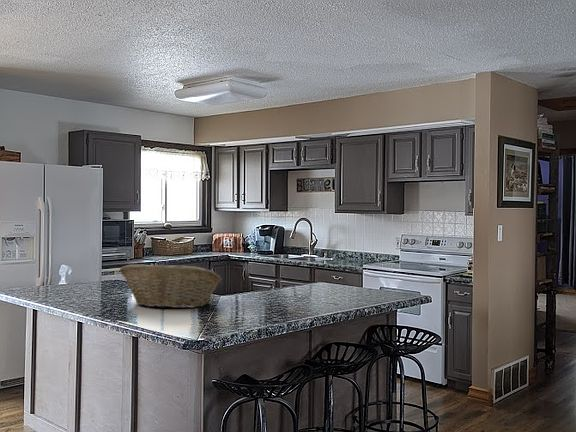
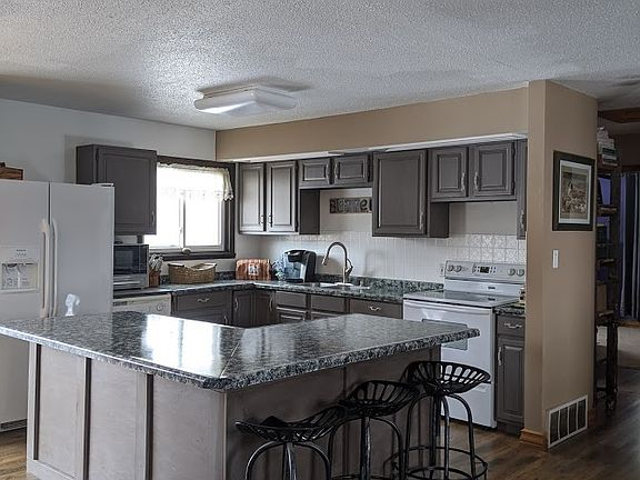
- fruit basket (170, 283)
